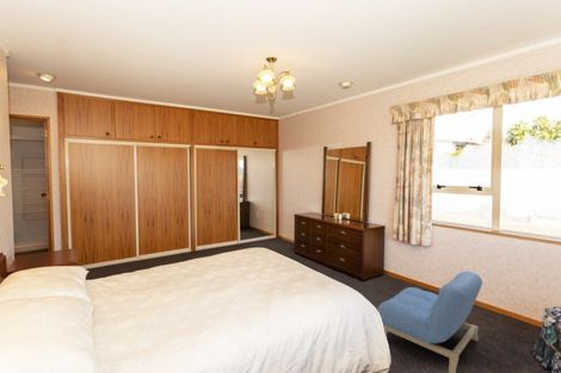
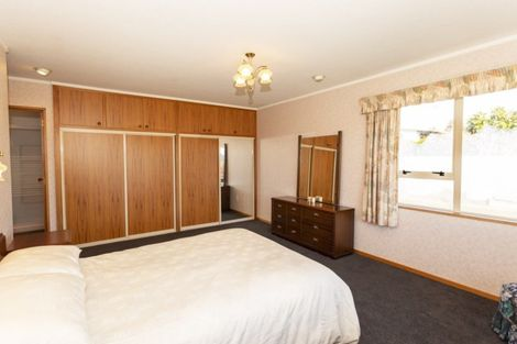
- armchair (429, 305)
